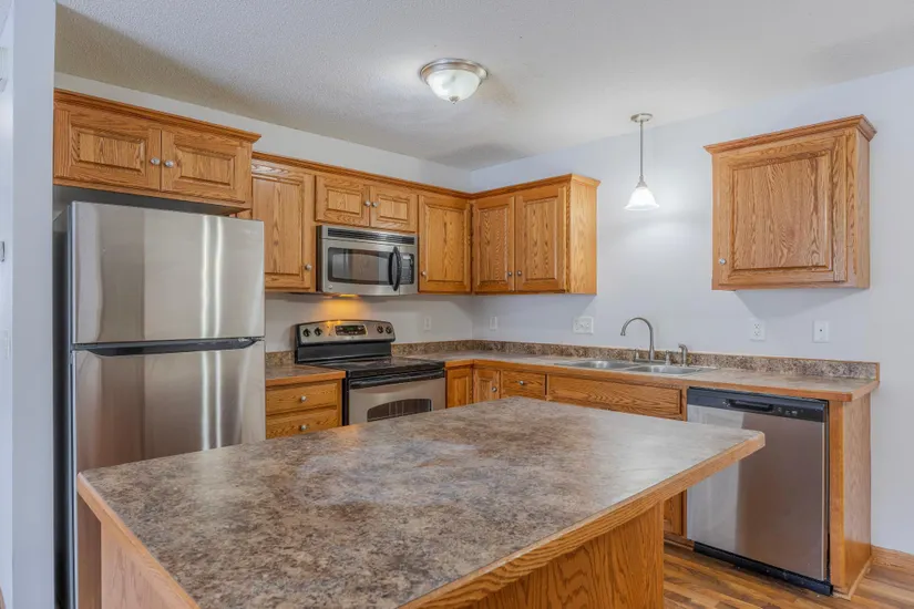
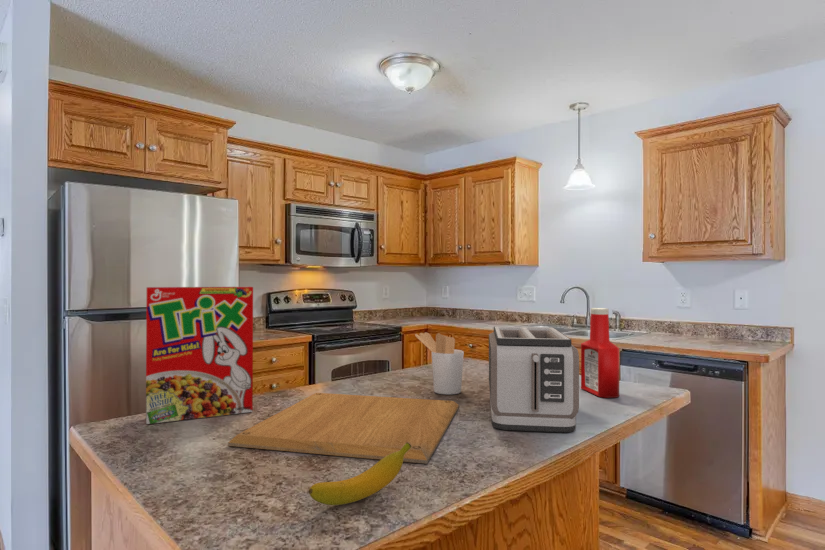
+ toaster (528, 373)
+ soap bottle (599, 350)
+ utensil holder (439, 360)
+ chopping board (358, 419)
+ banana (363, 475)
+ cereal box (200, 350)
